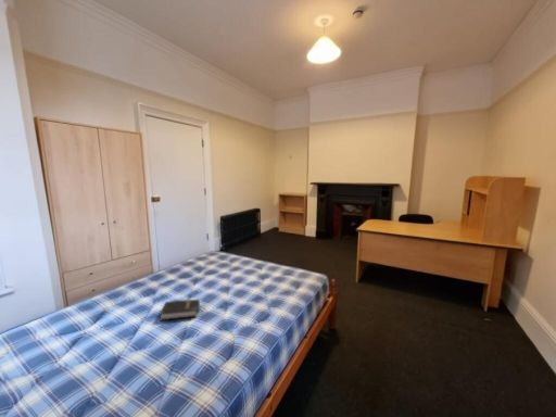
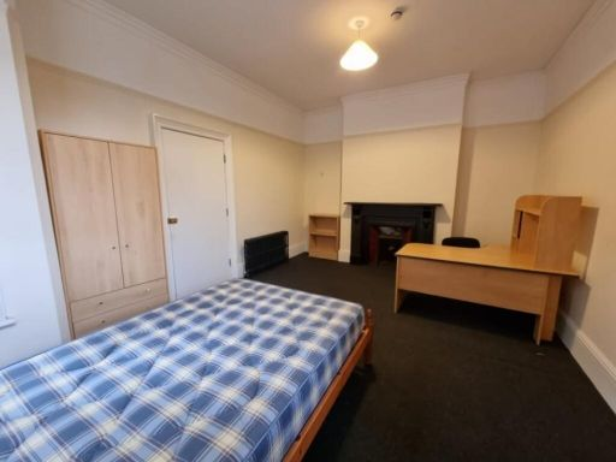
- hardback book (180, 308)
